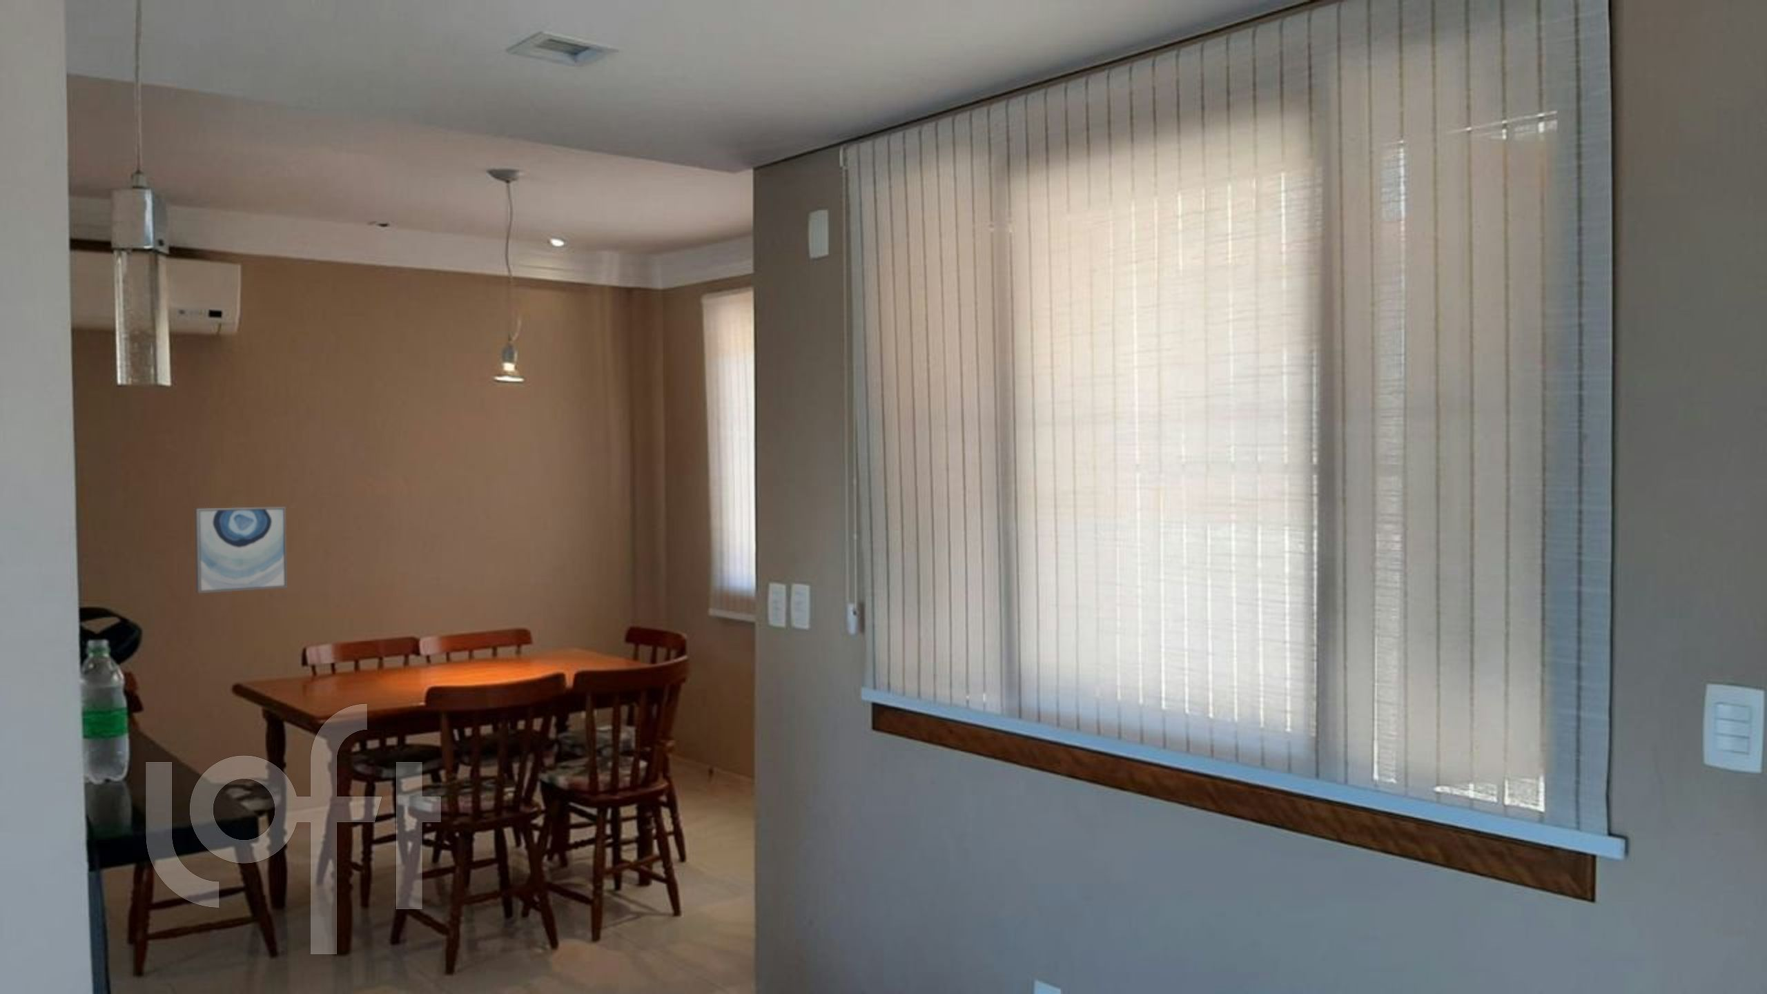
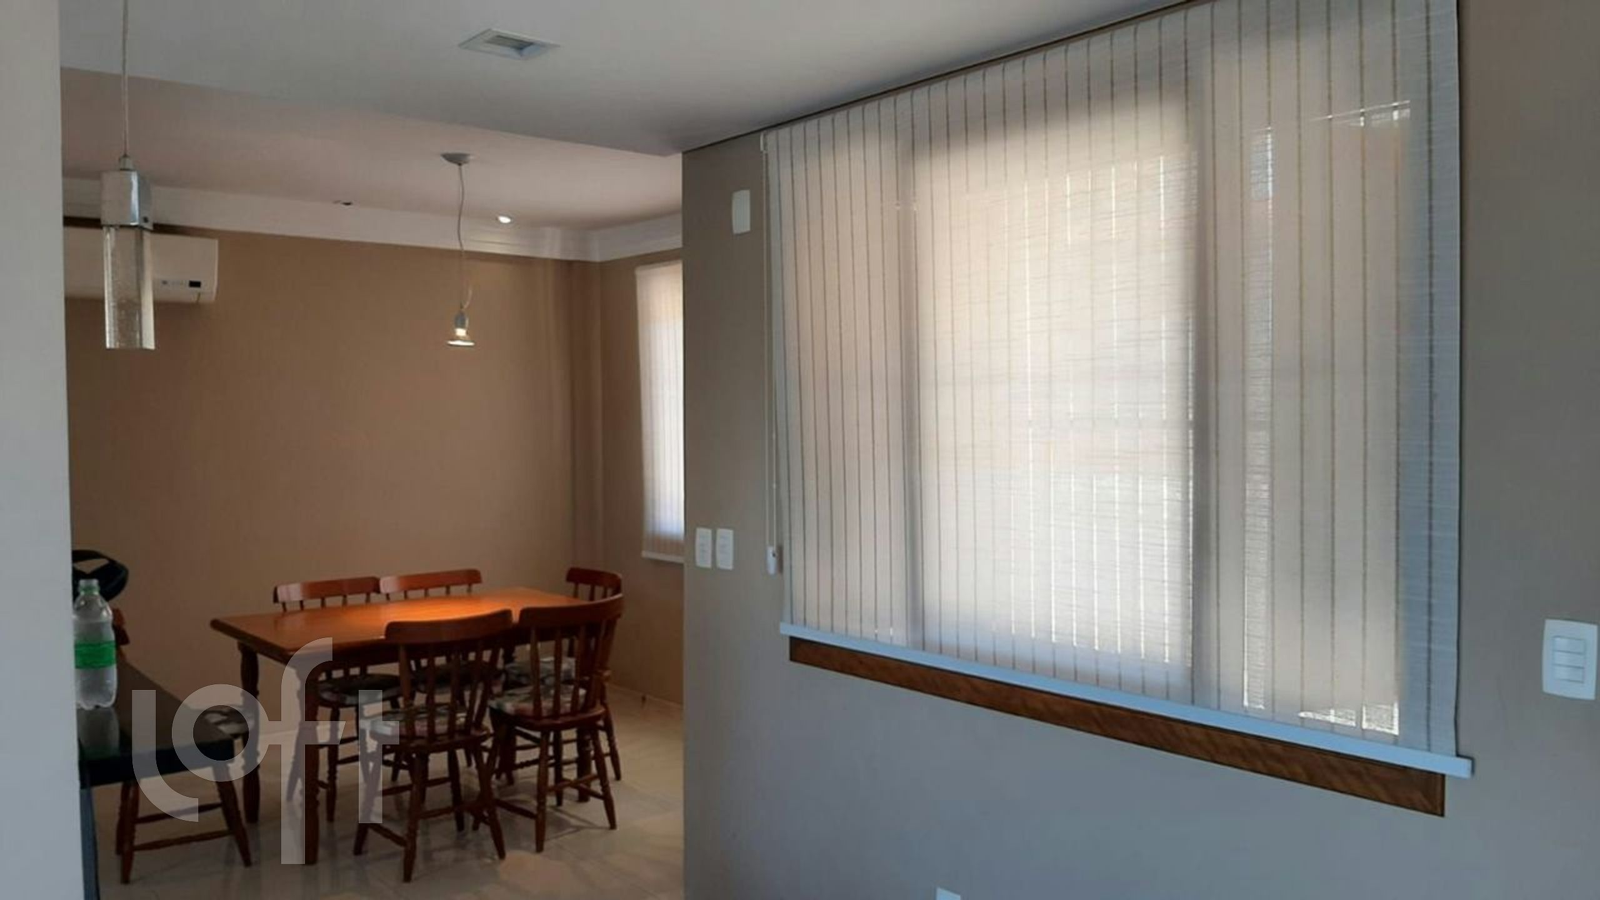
- wall art (242, 549)
